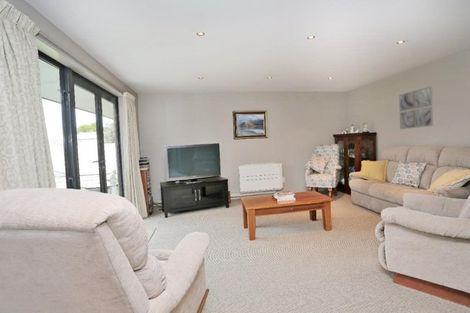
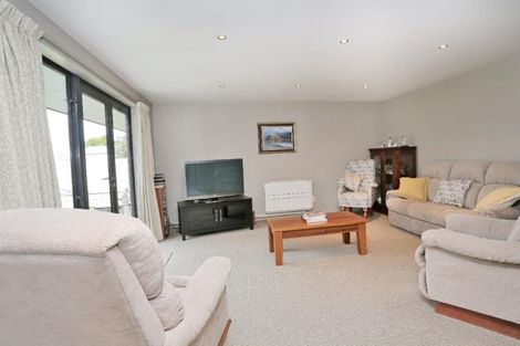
- wall art (415, 108)
